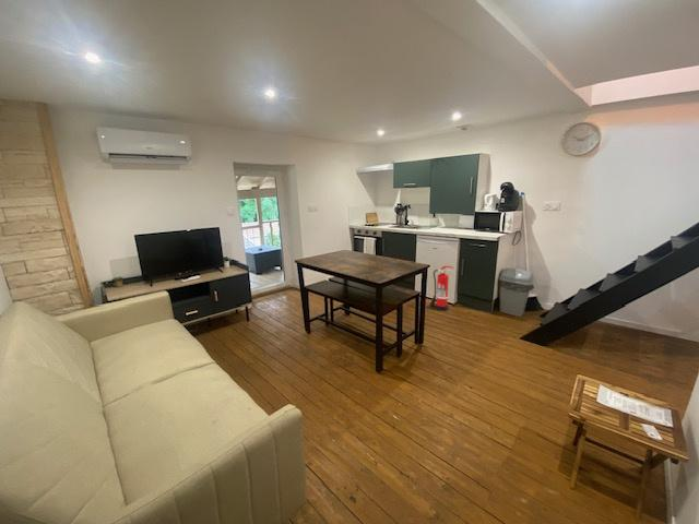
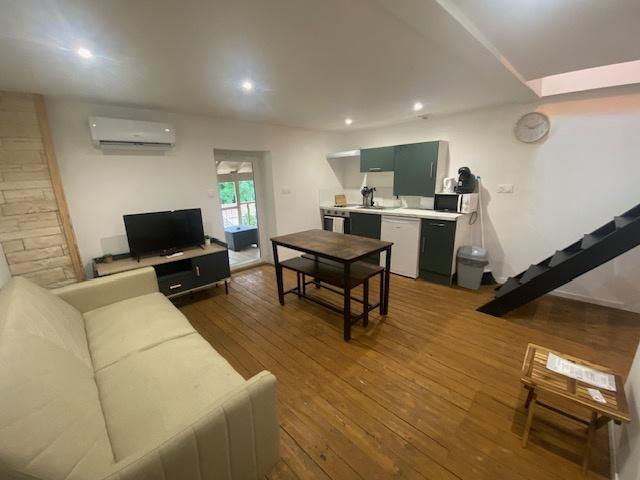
- fire extinguisher (441, 287)
